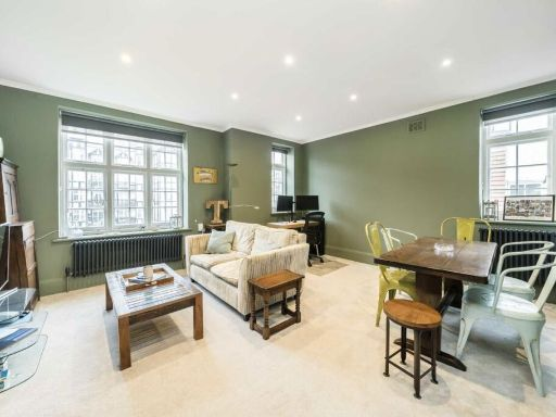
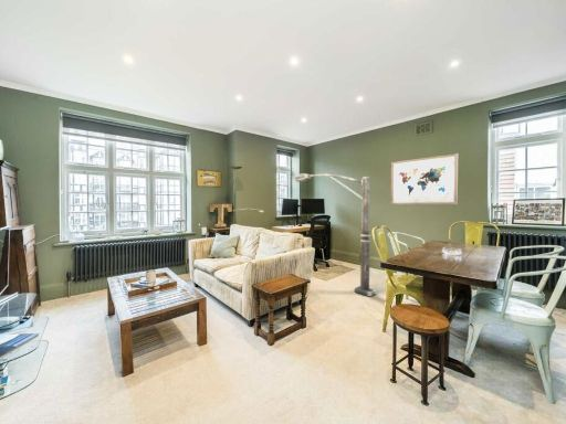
+ wall art (421, 181)
+ floor lamp (360, 234)
